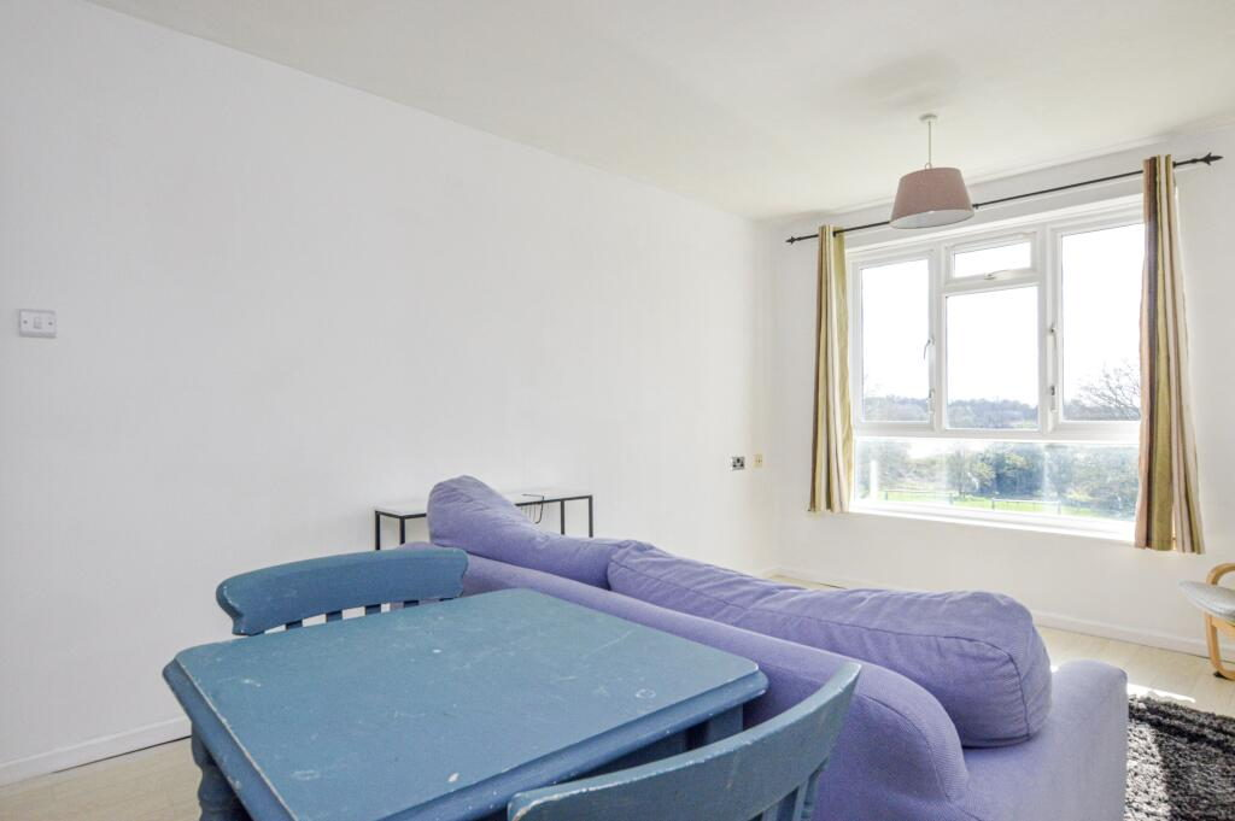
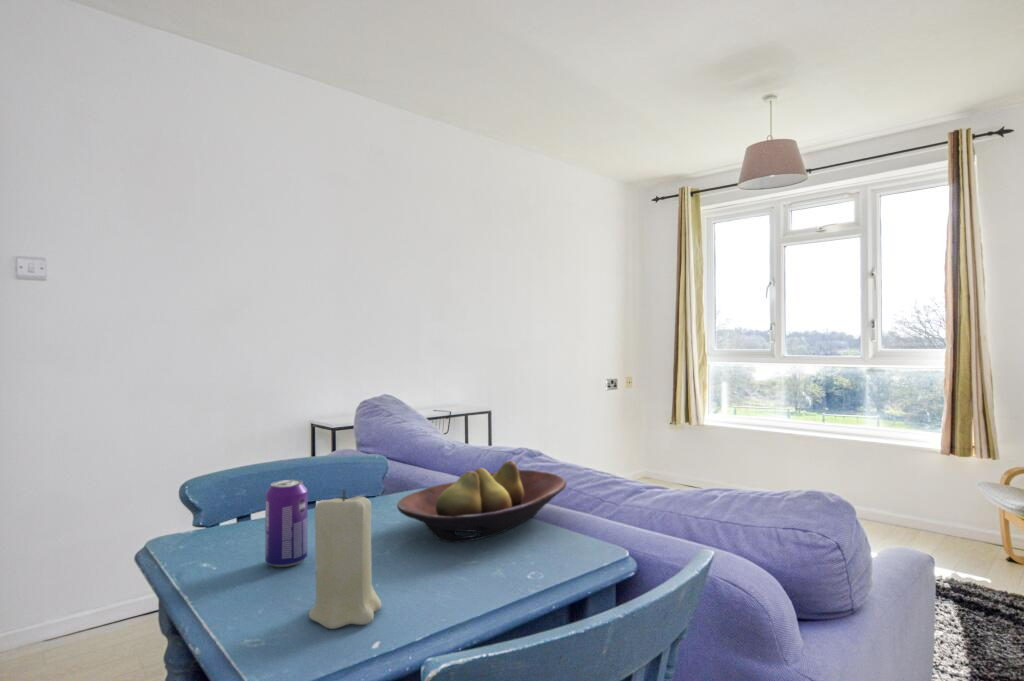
+ candle (346, 550)
+ fruit bowl (488, 493)
+ beverage can (286, 522)
